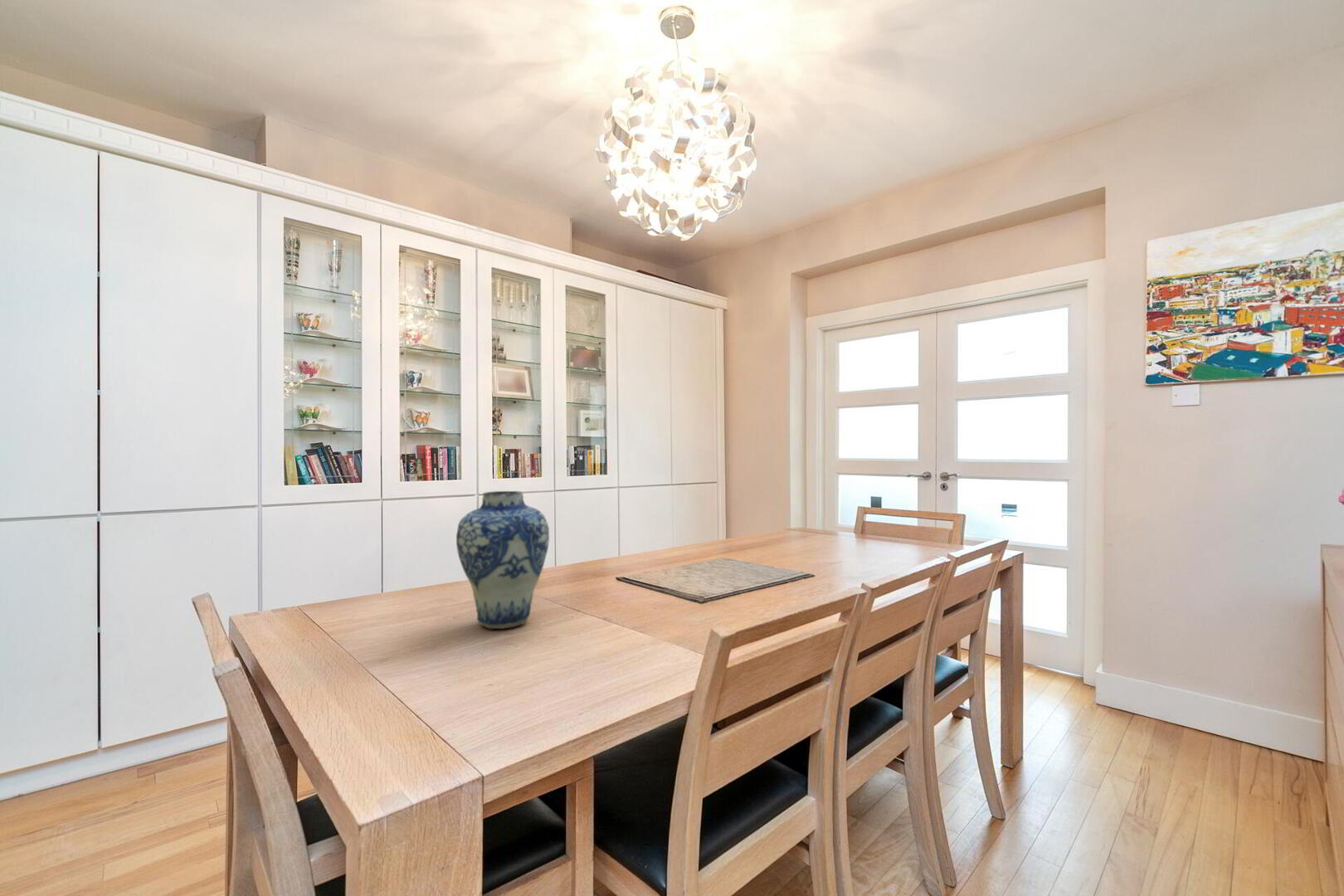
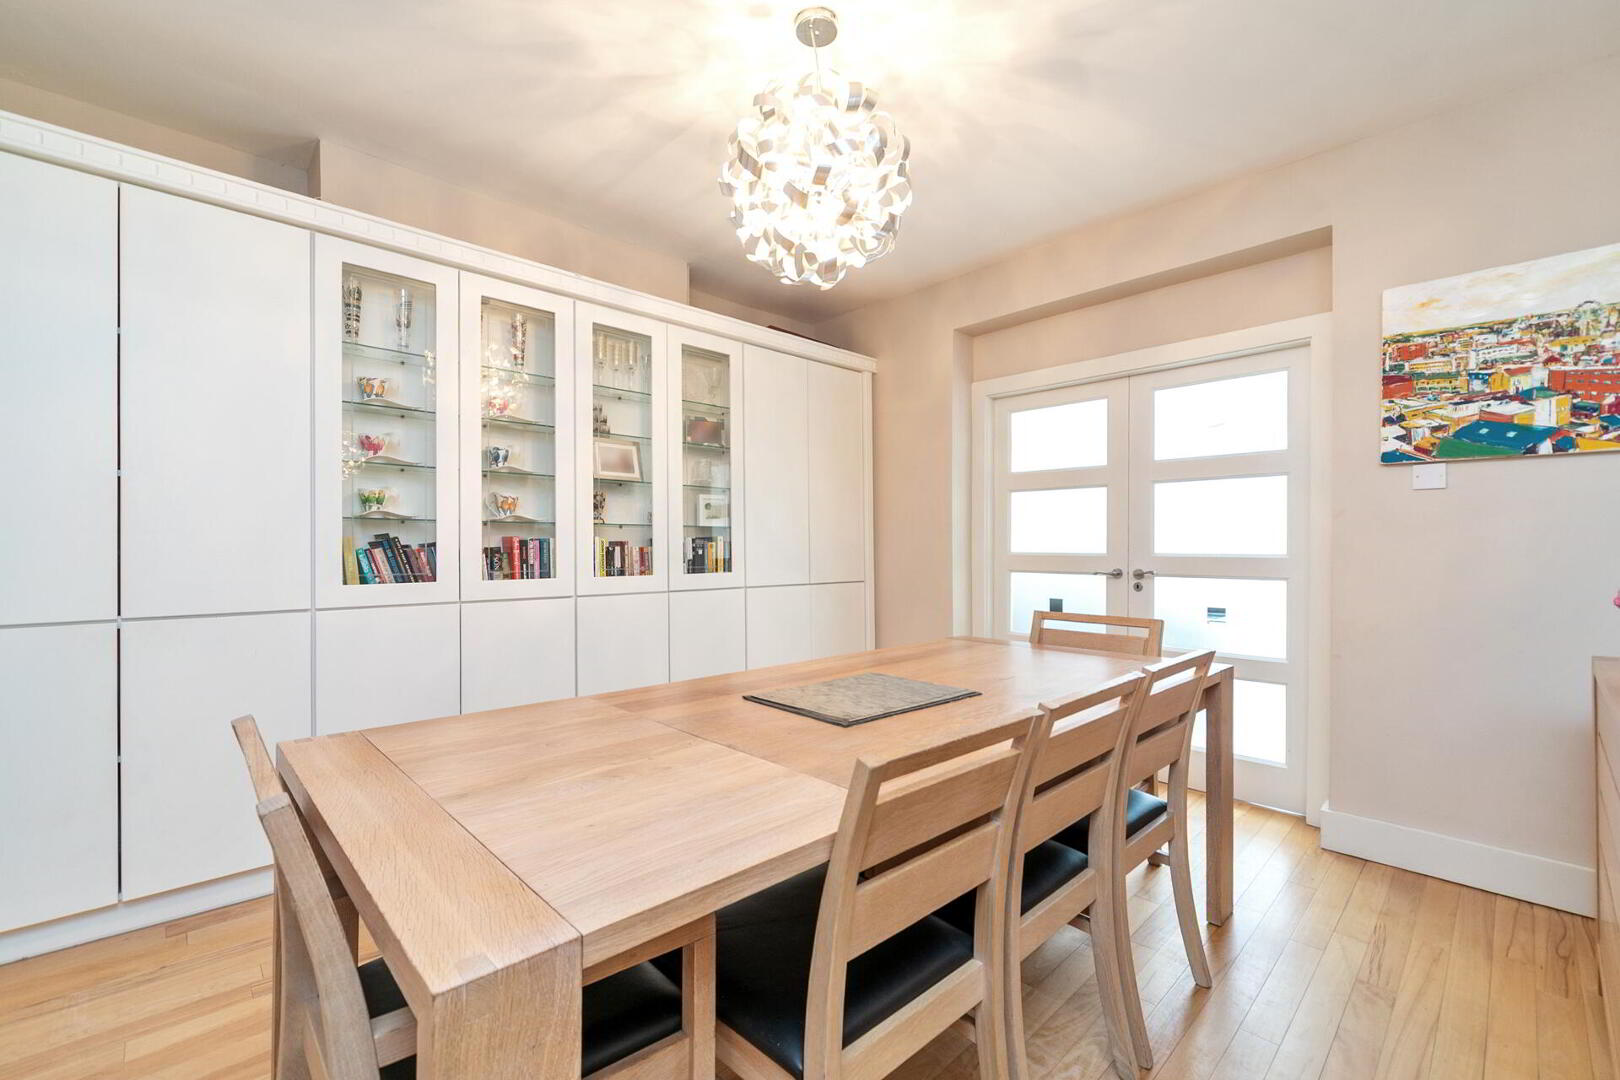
- vase (504, 558)
